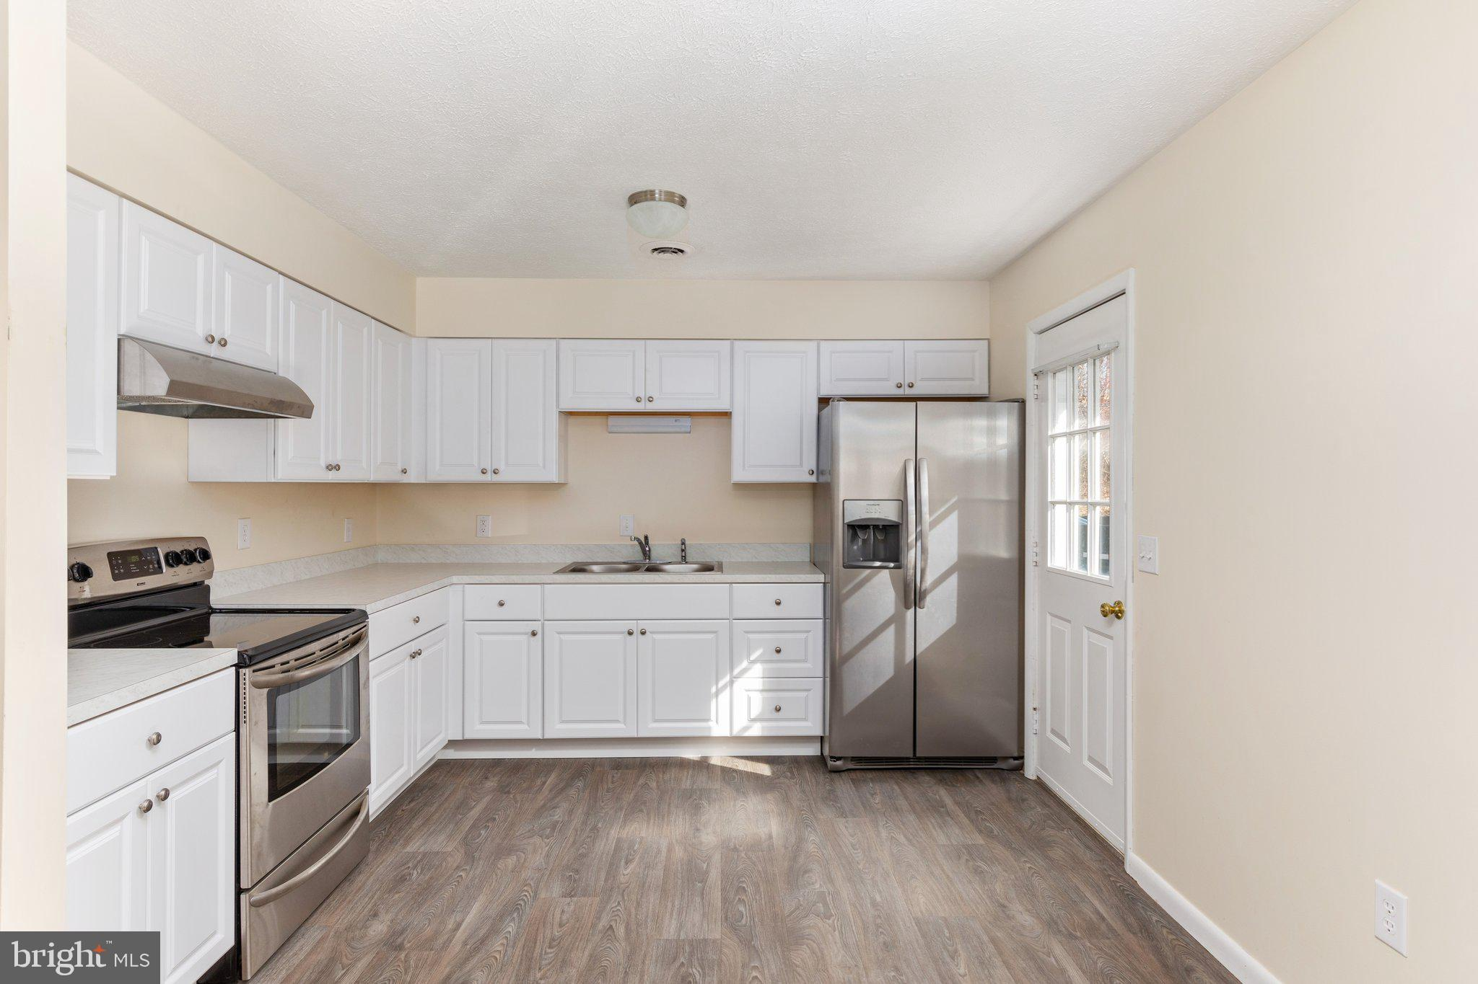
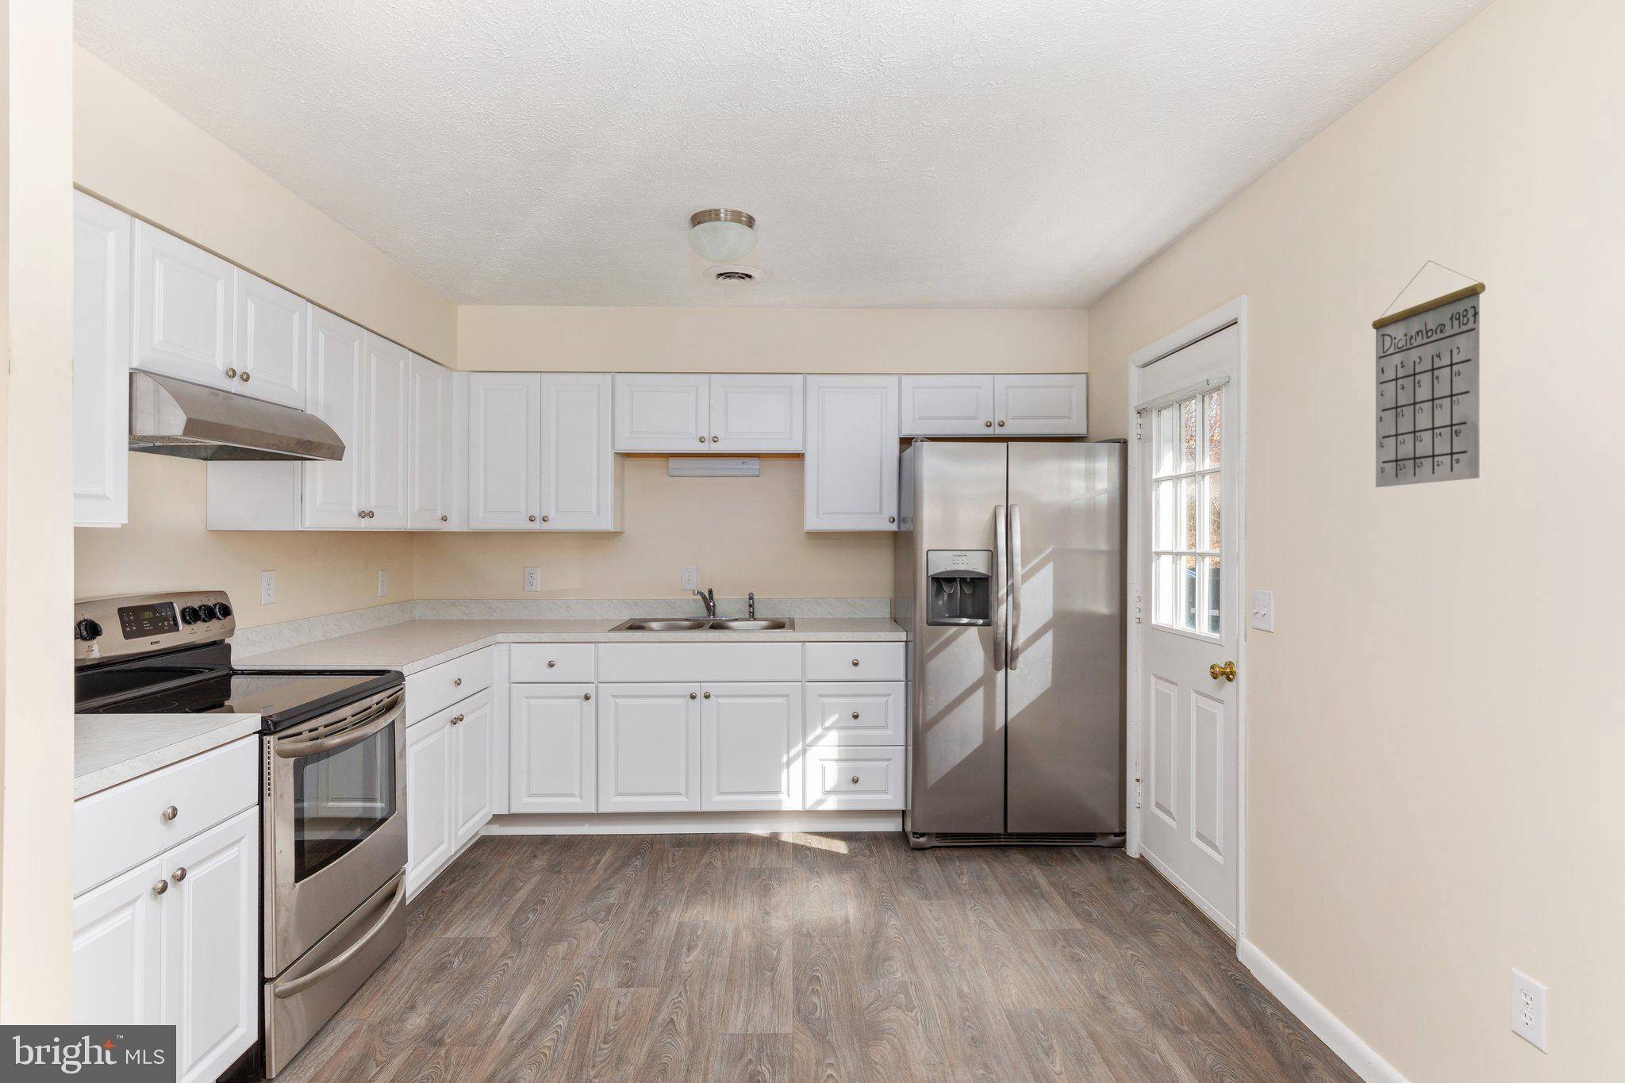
+ calendar (1424, 371)
